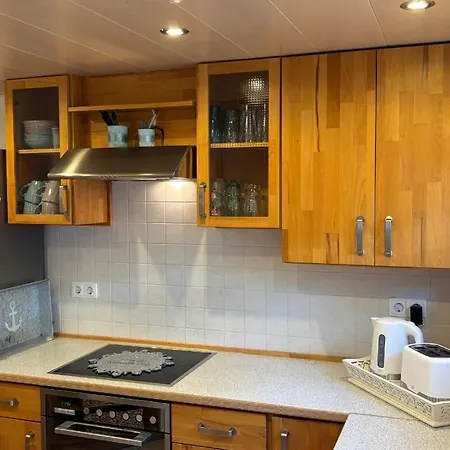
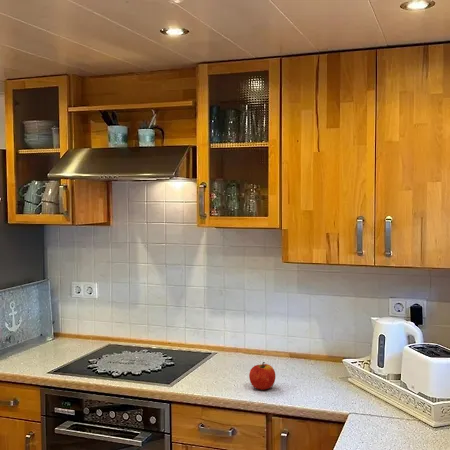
+ apple (262, 375)
